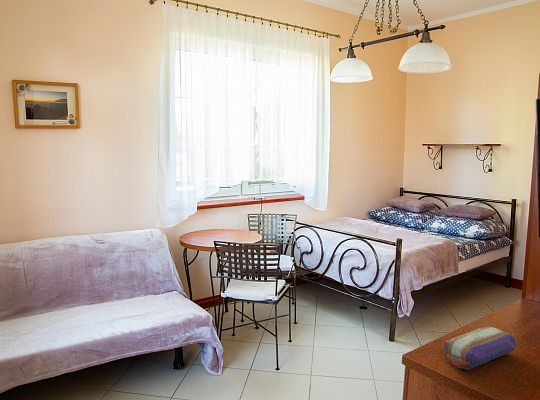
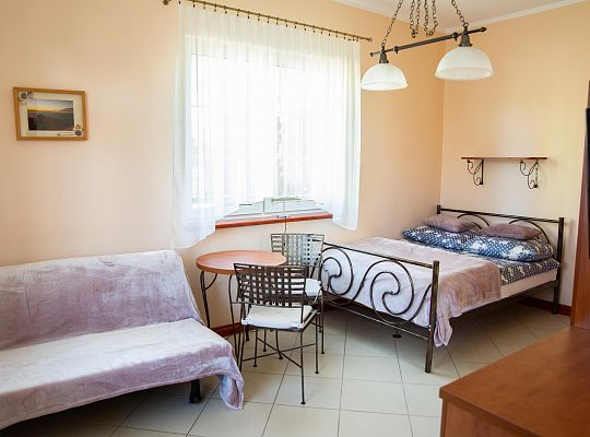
- pencil case (481, 346)
